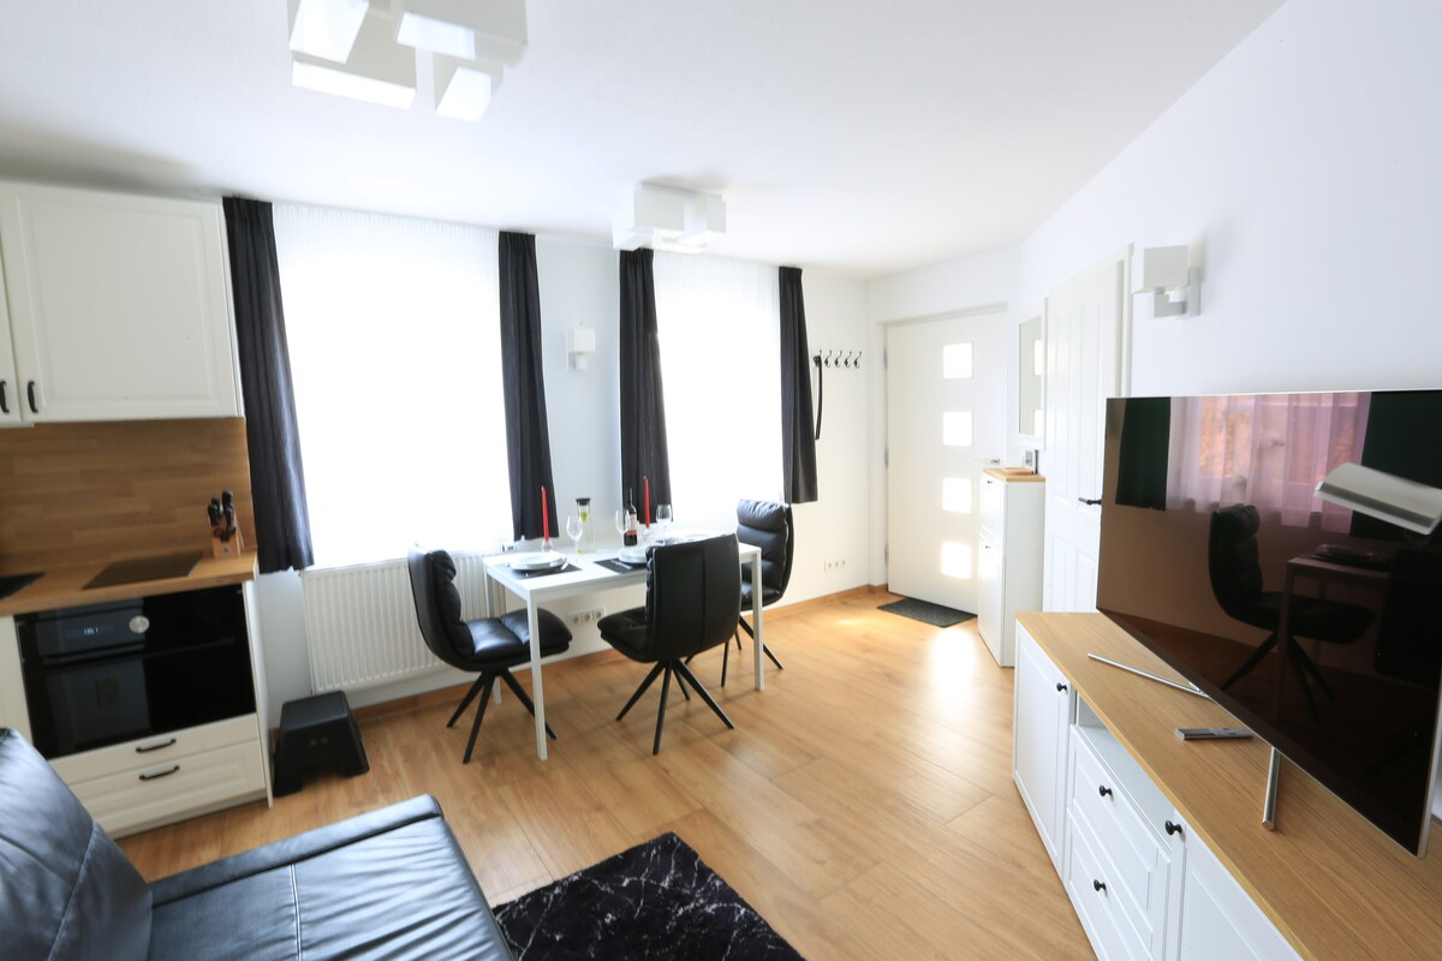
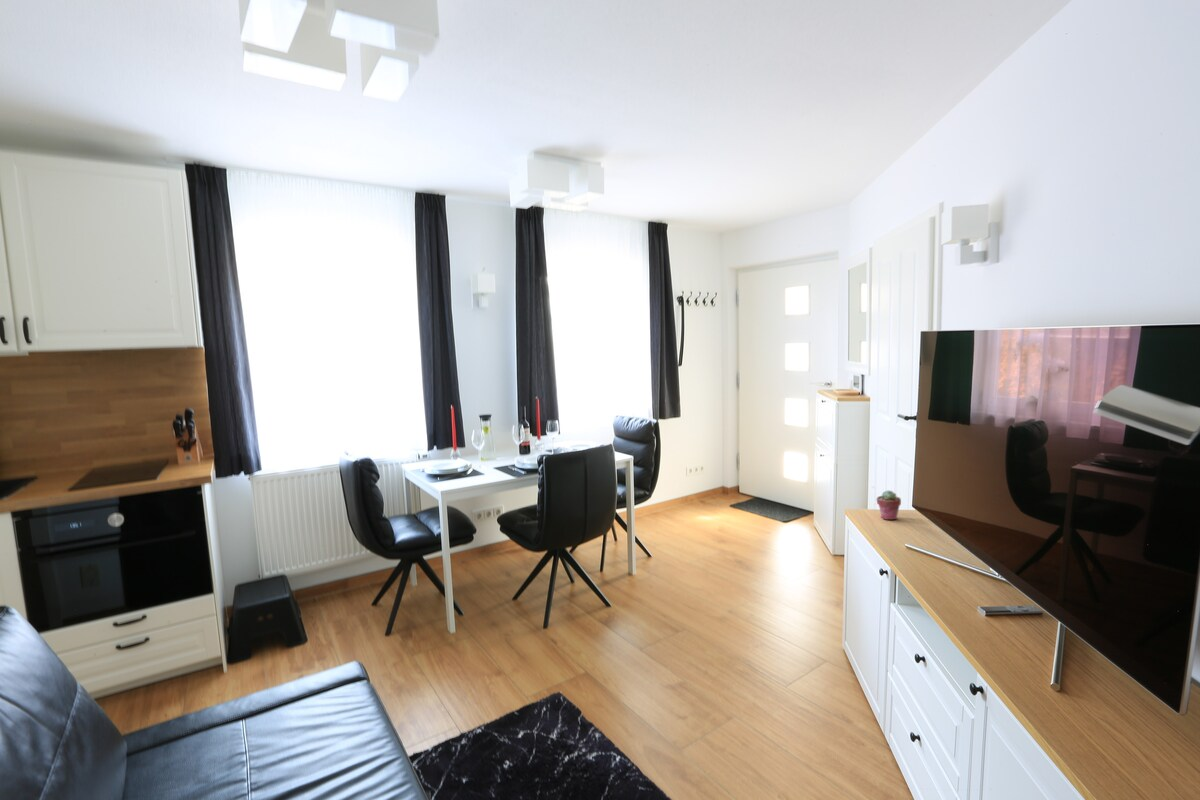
+ potted succulent (888, 503)
